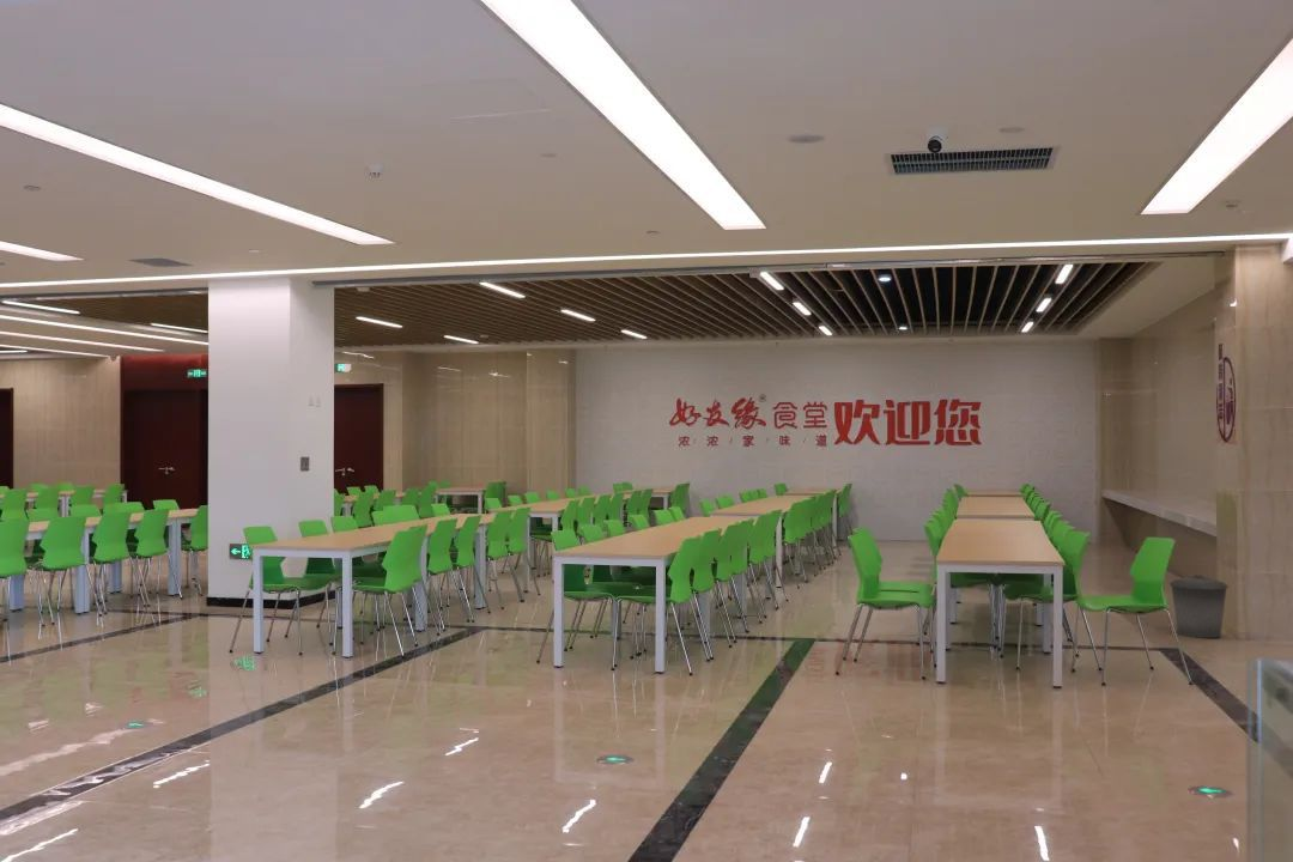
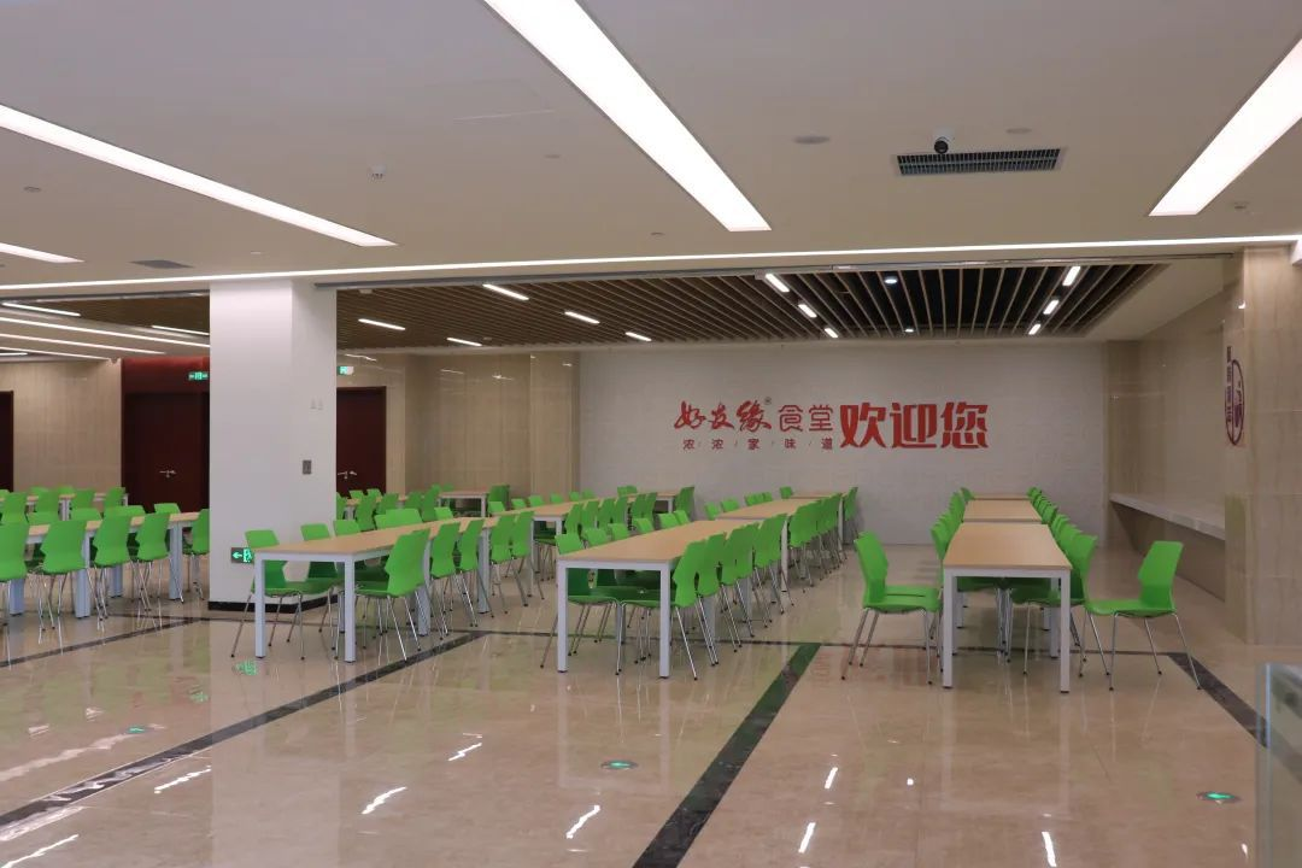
- trash can (1198, 605)
